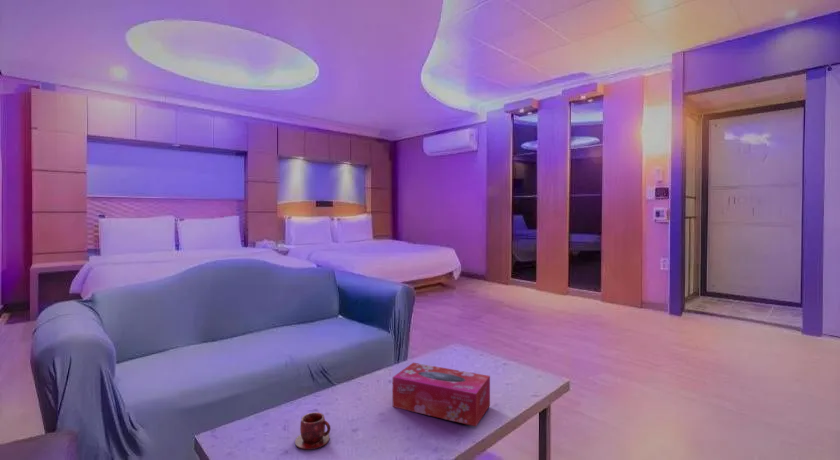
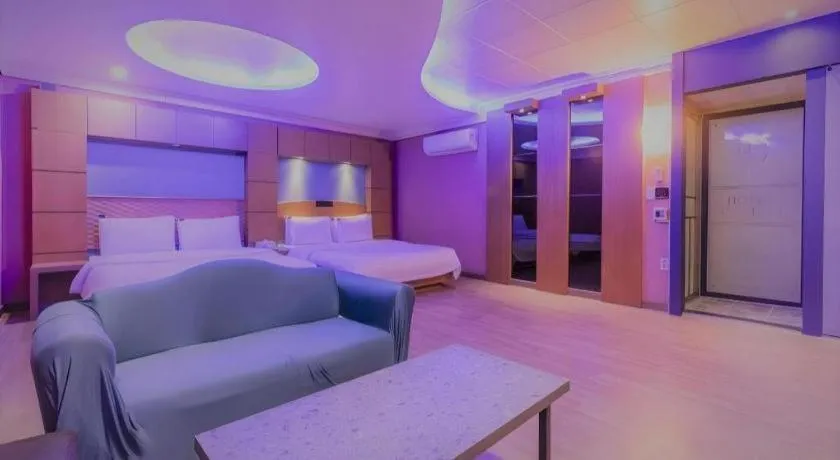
- tissue box (441, 391)
- teacup (313, 429)
